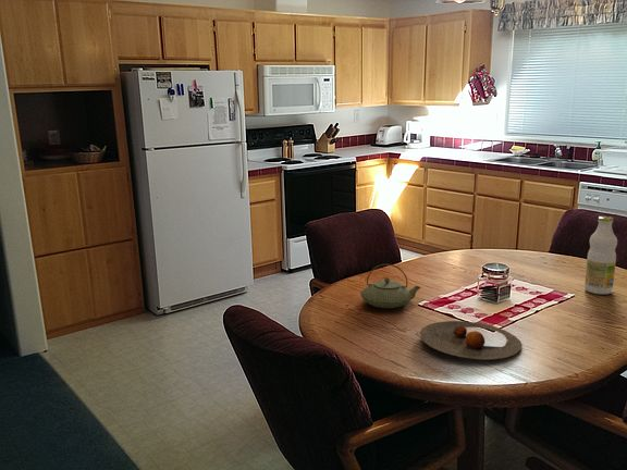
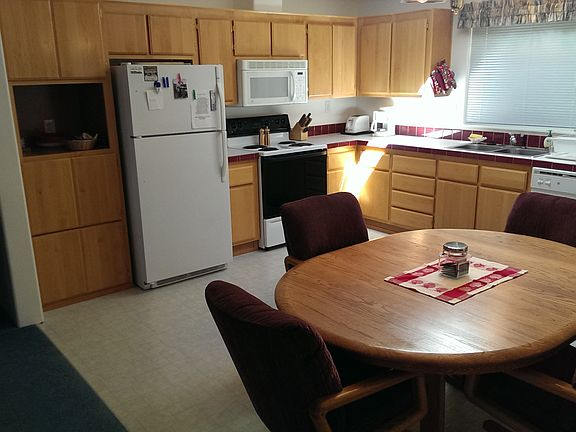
- plate (469, 334)
- teapot (390, 283)
- bottle (601, 255)
